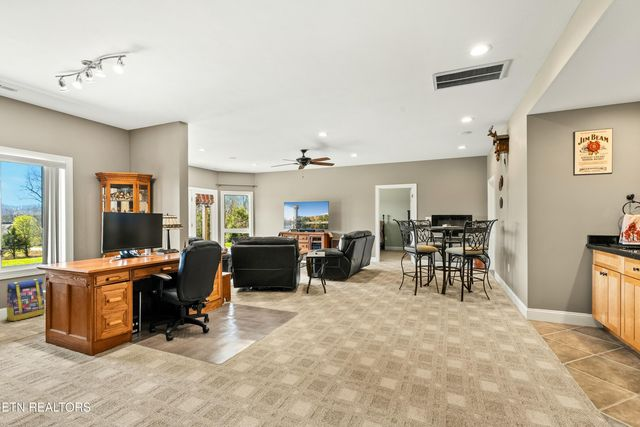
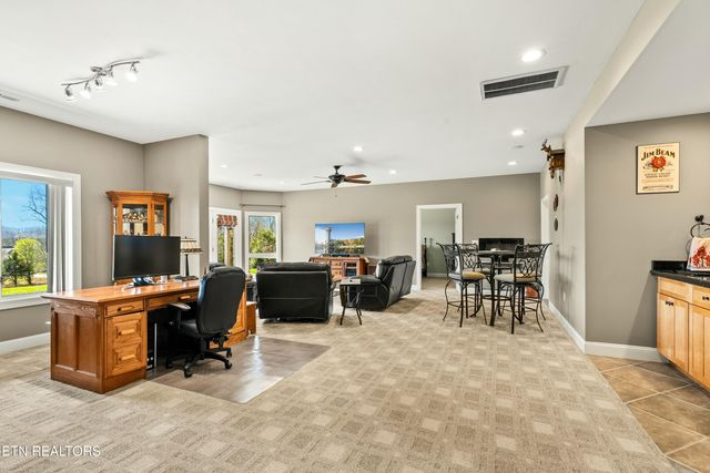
- backpack (25, 298)
